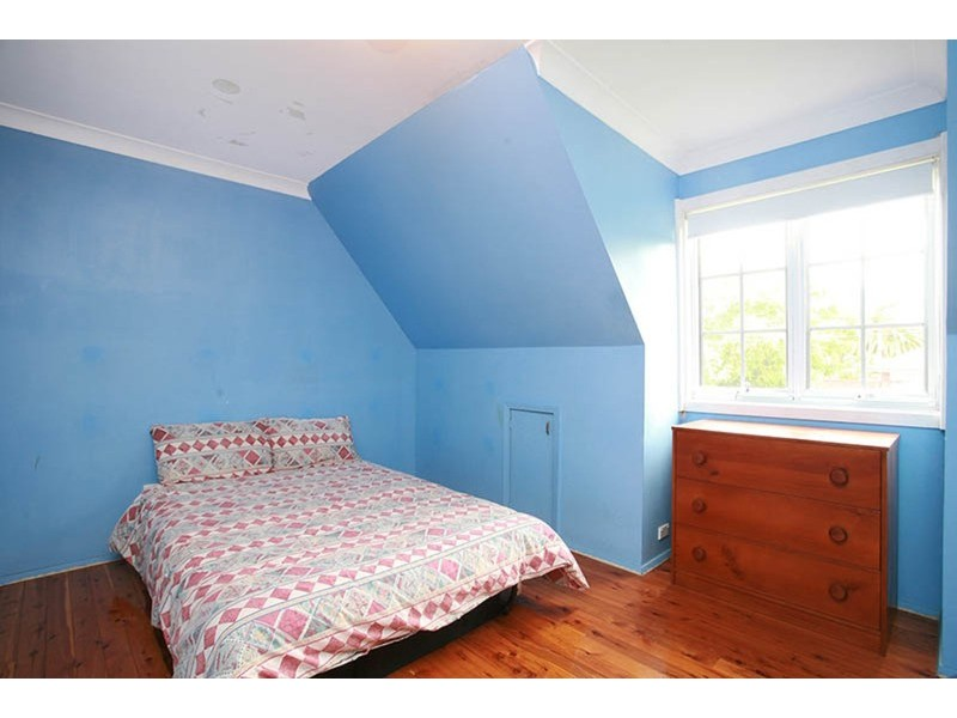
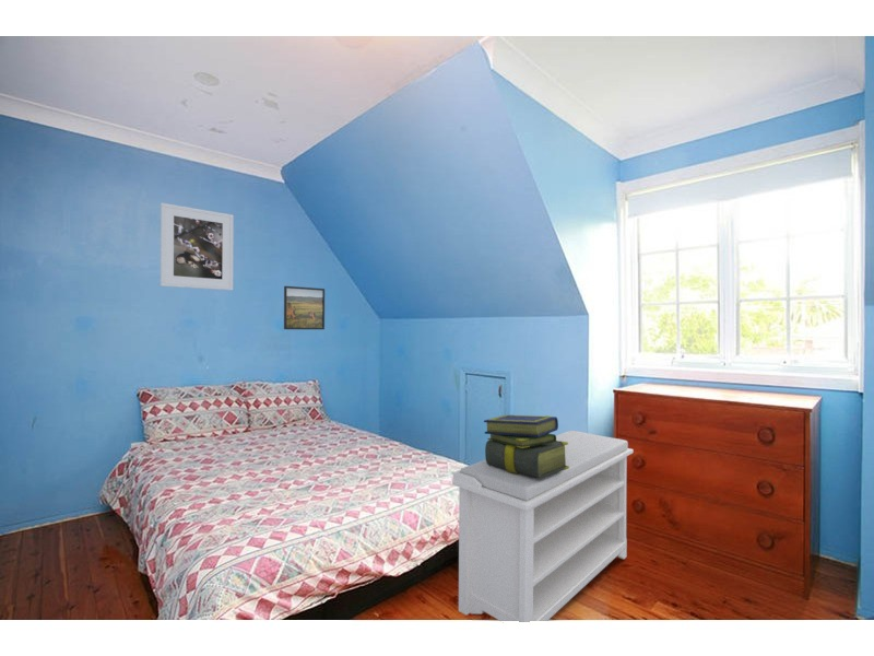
+ bench (553, 516)
+ stack of books (522, 441)
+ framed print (305, 308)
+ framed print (198, 248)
